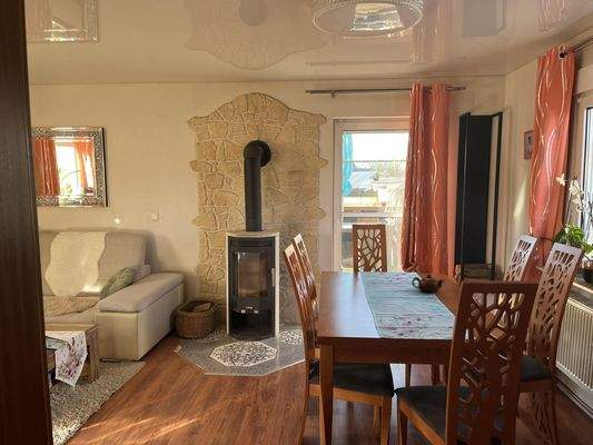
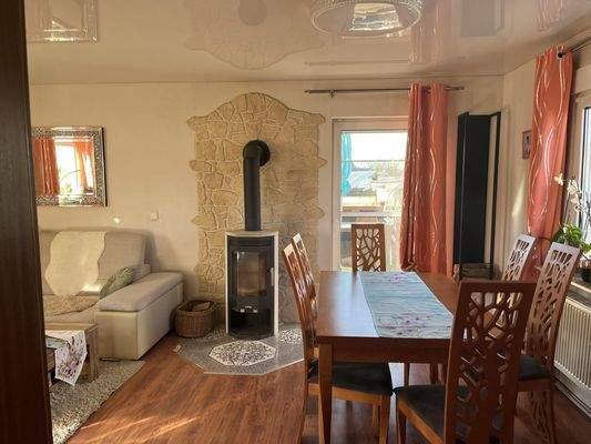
- teapot (427, 281)
